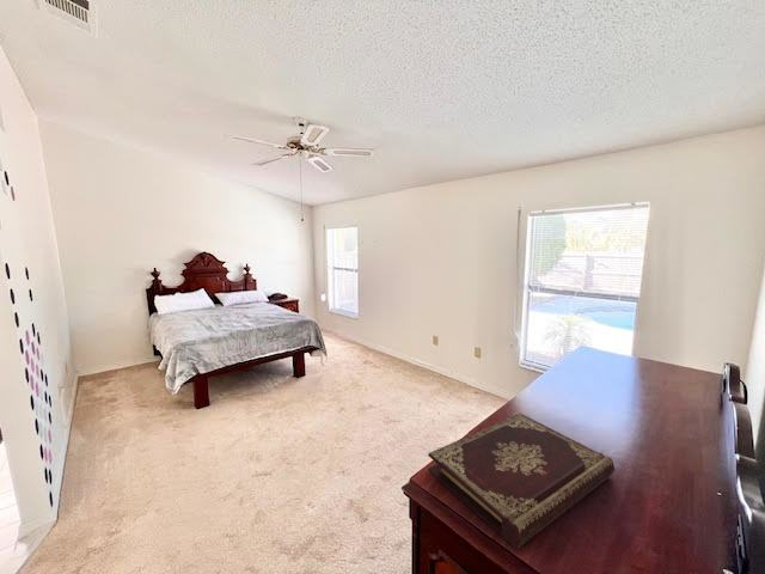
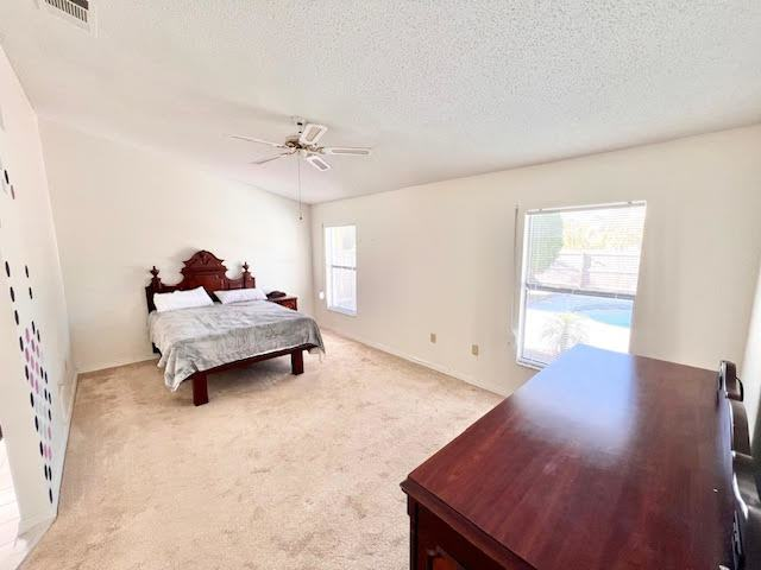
- book (519, 465)
